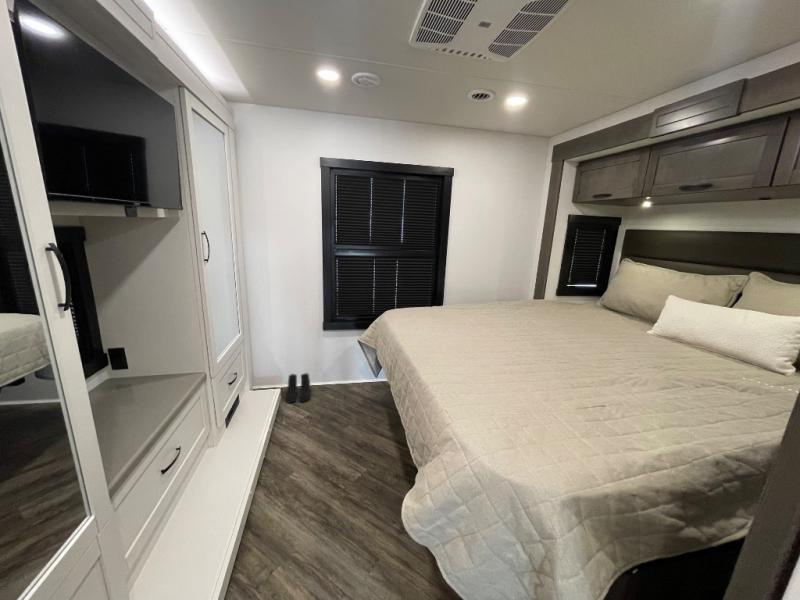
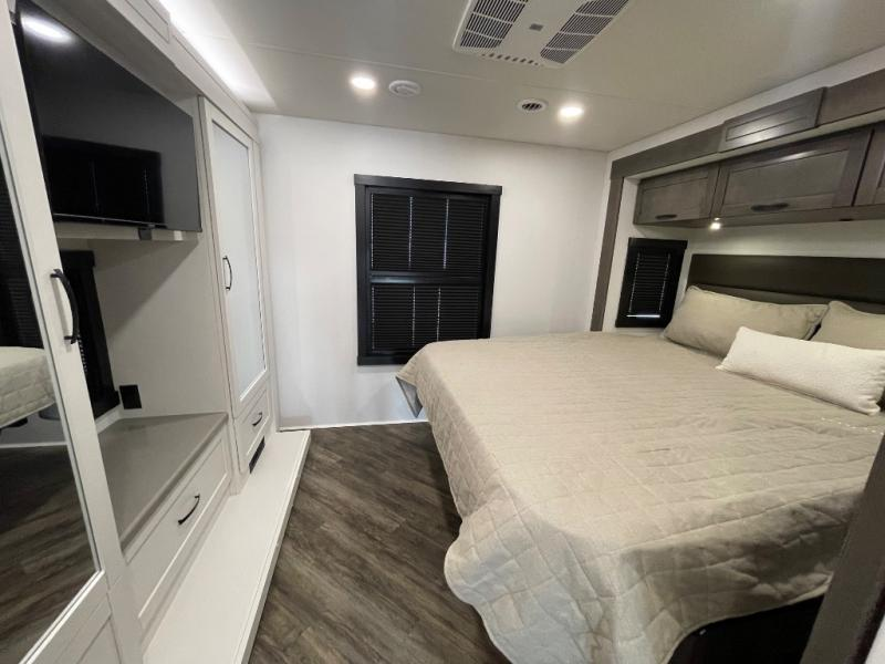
- boots (296, 385)
